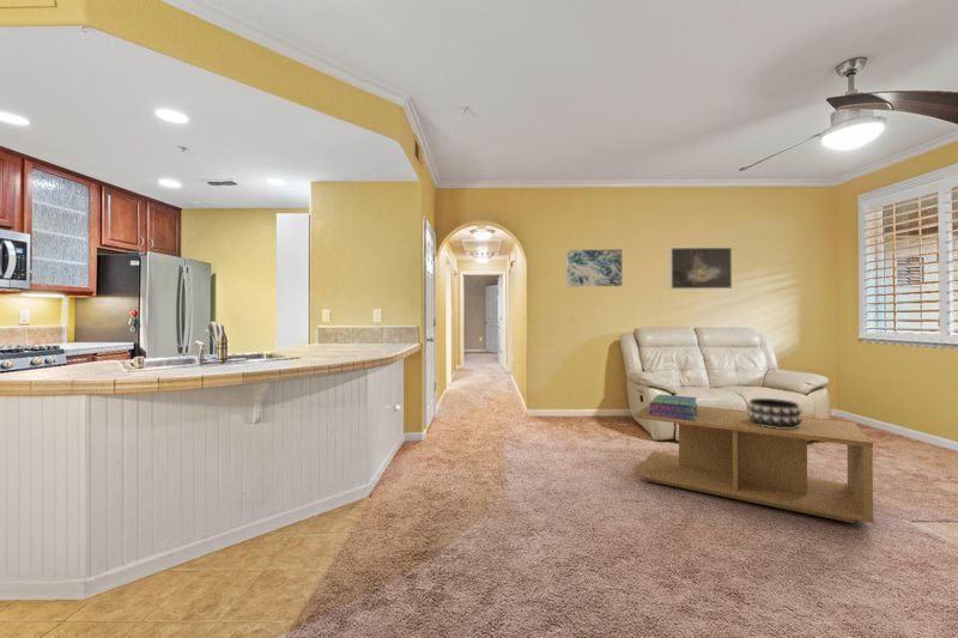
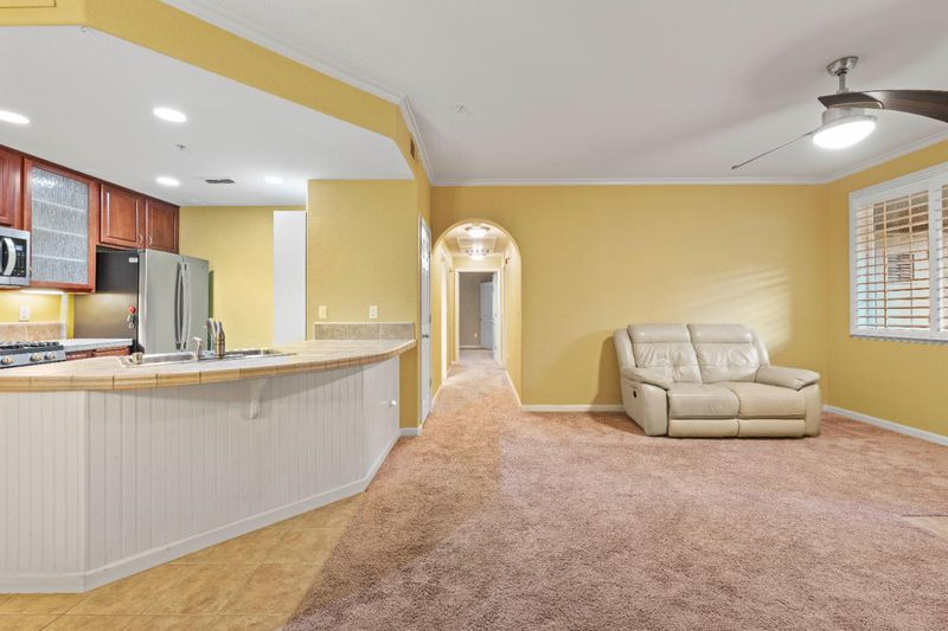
- stack of books (673, 406)
- coffee table (740, 454)
- wall art (594, 268)
- decorative bowl (774, 412)
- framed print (701, 268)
